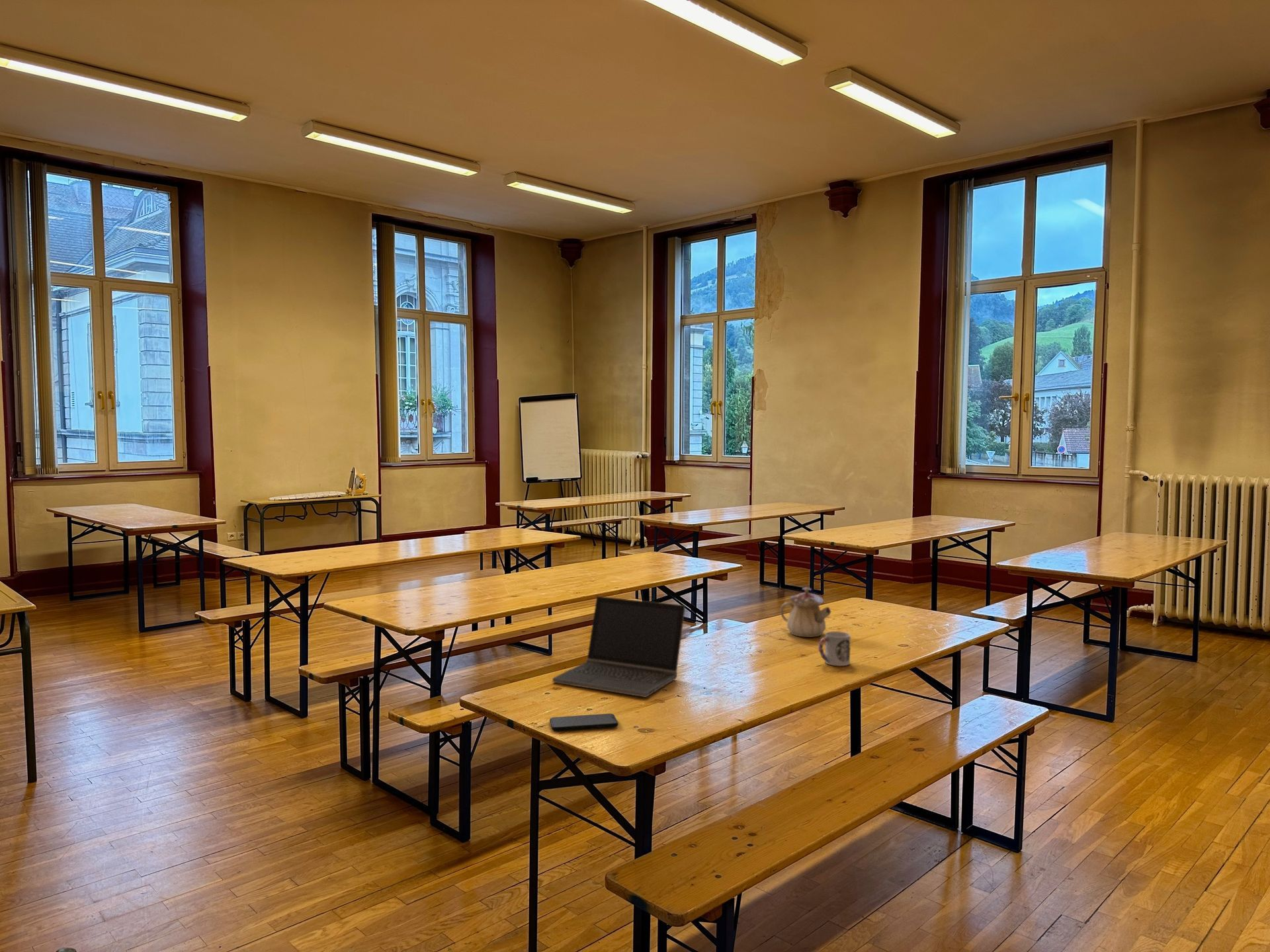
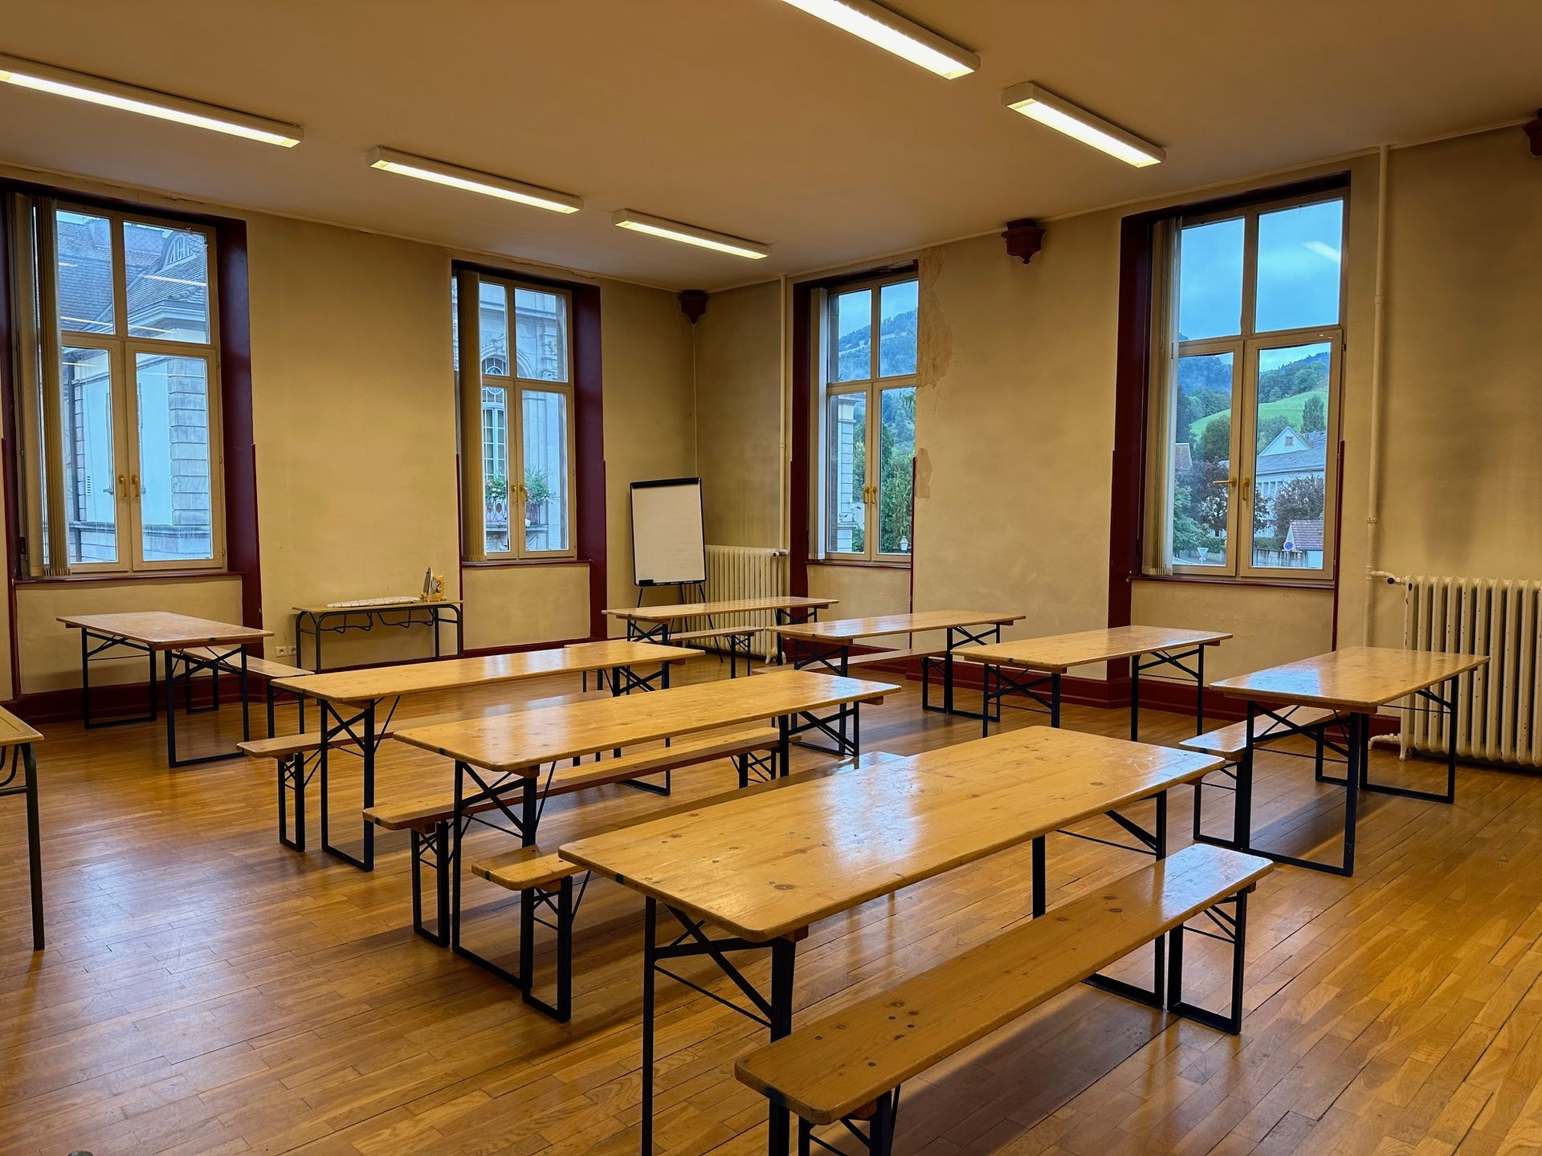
- smartphone (583, 722)
- teapot (804, 610)
- laptop computer (620, 643)
- cup (833, 649)
